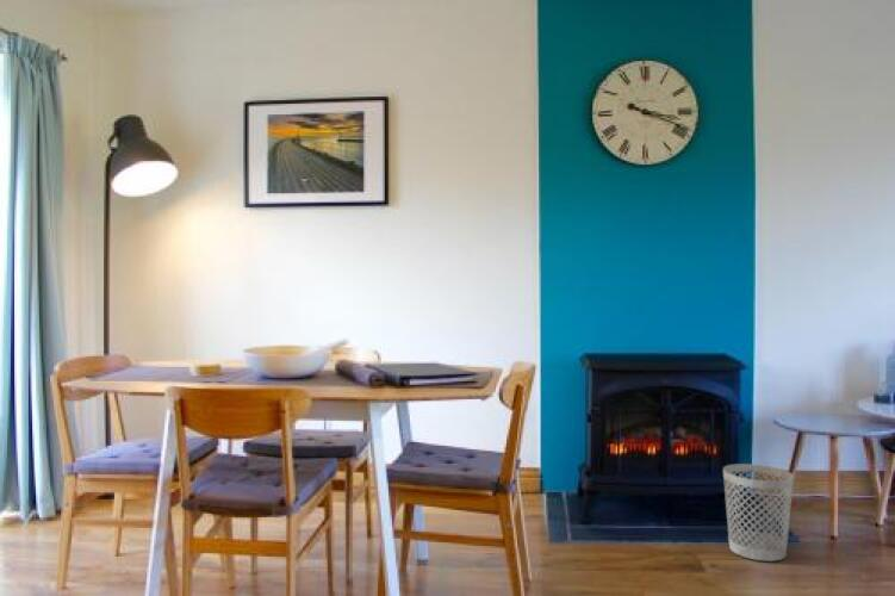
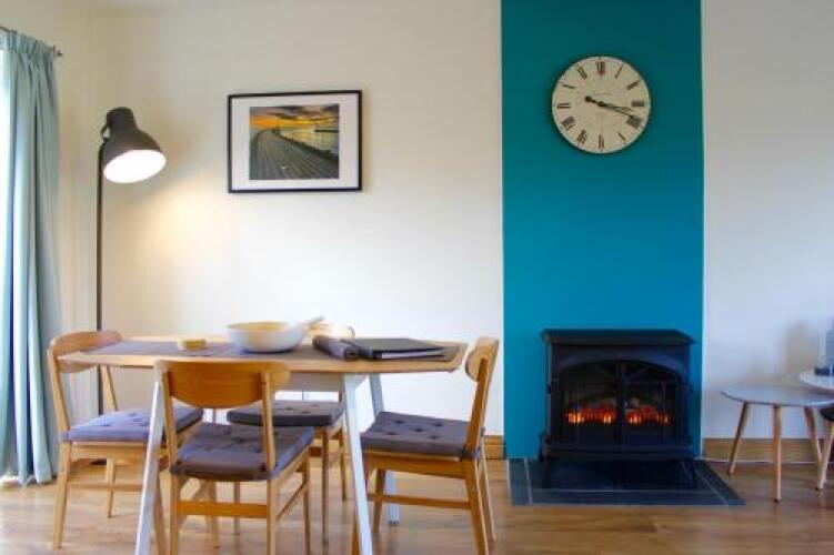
- wastebasket (758, 511)
